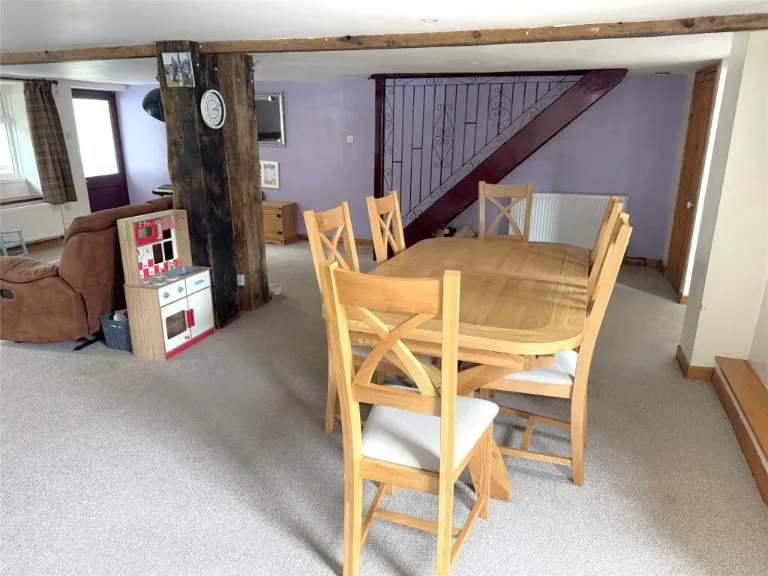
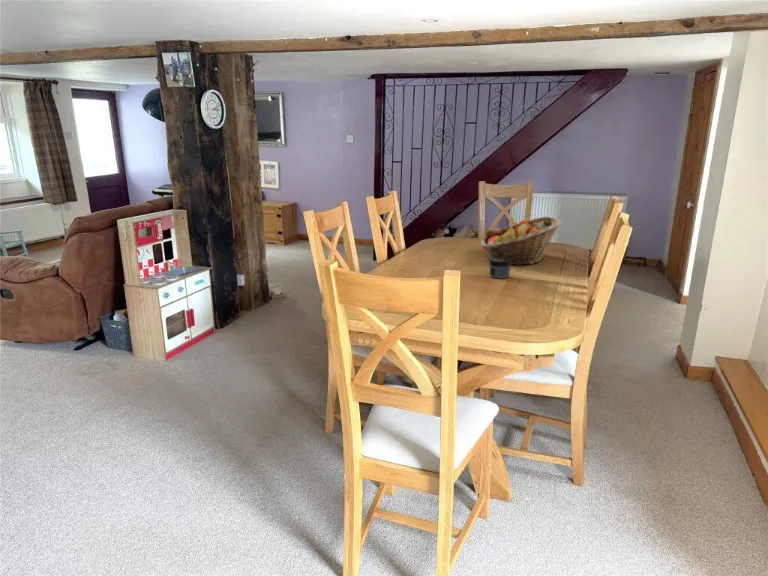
+ jar (499, 268)
+ fruit basket (519, 238)
